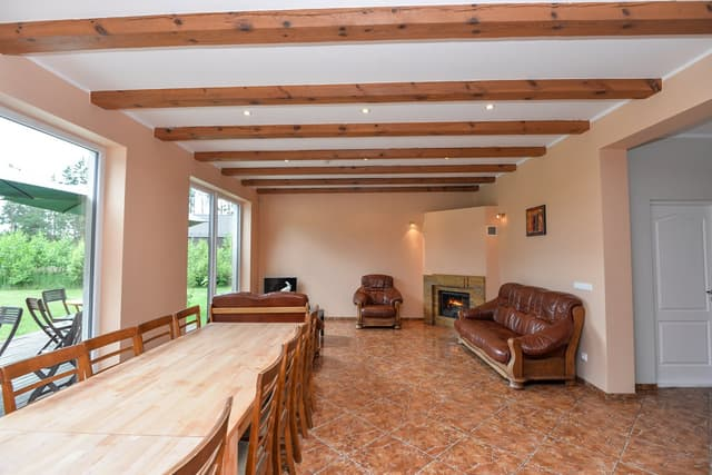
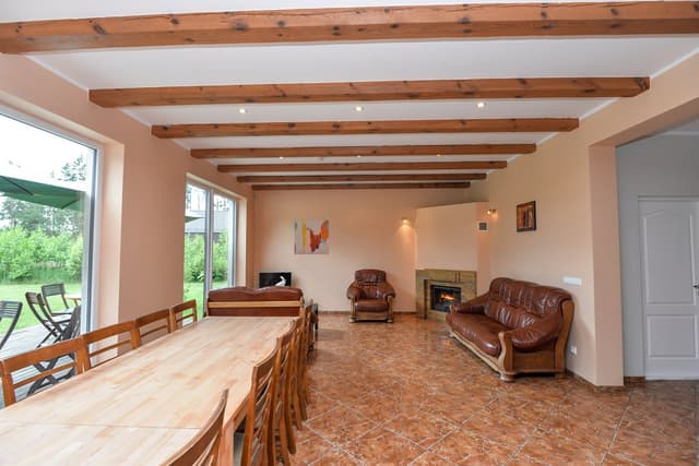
+ wall art (311, 237)
